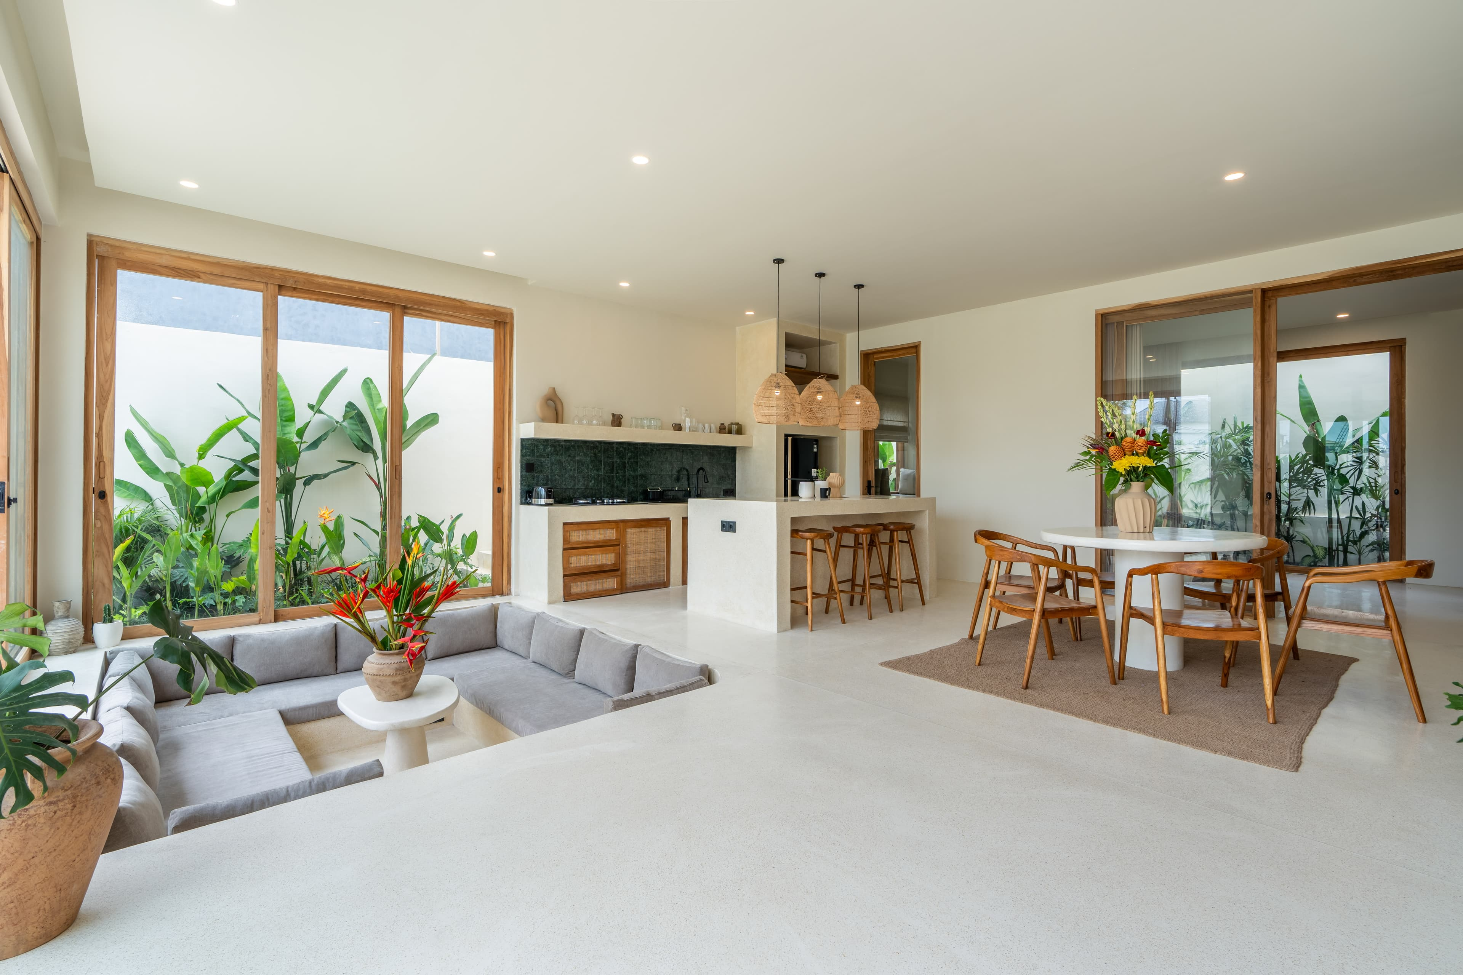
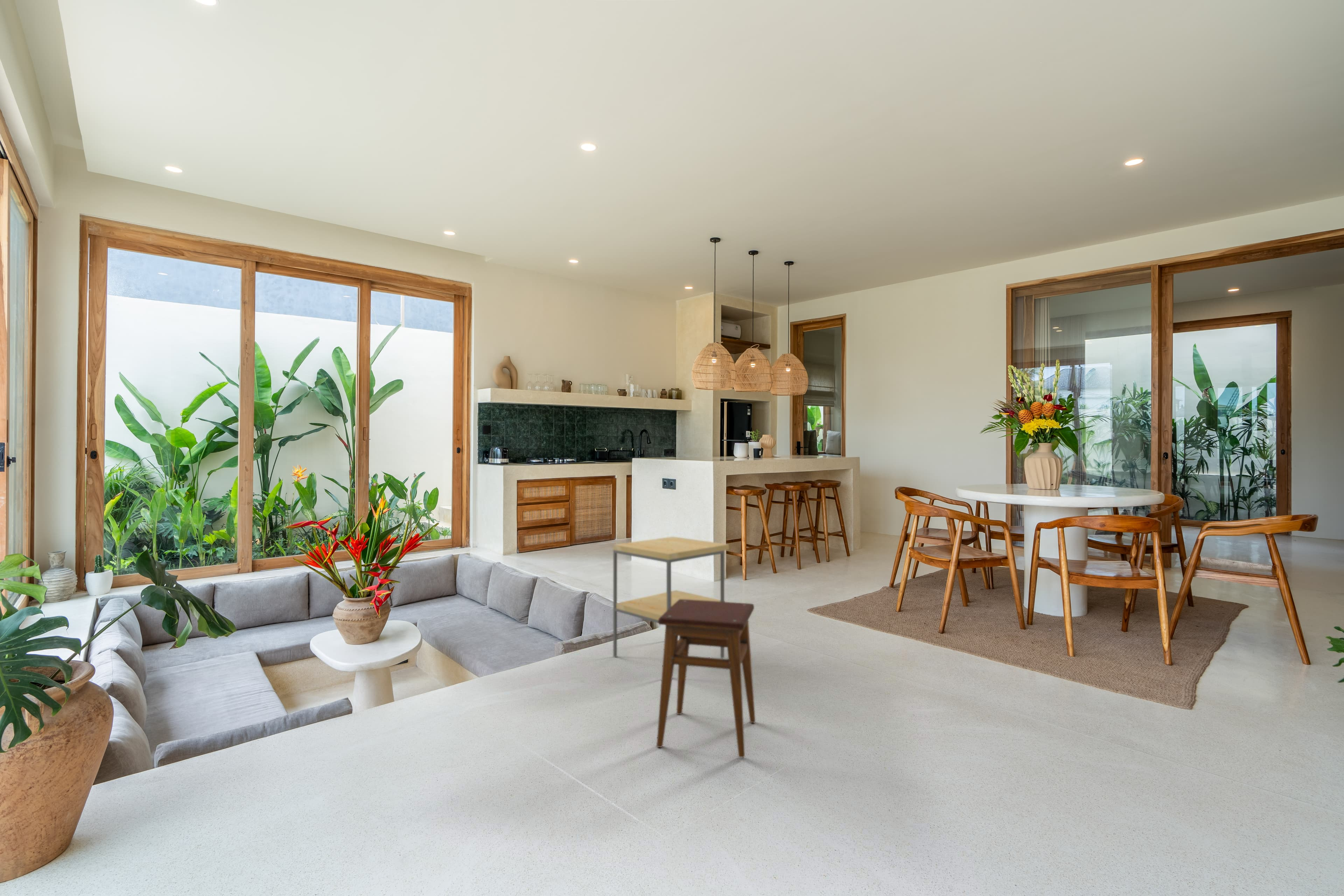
+ side table (671, 600)
+ stool (709, 667)
